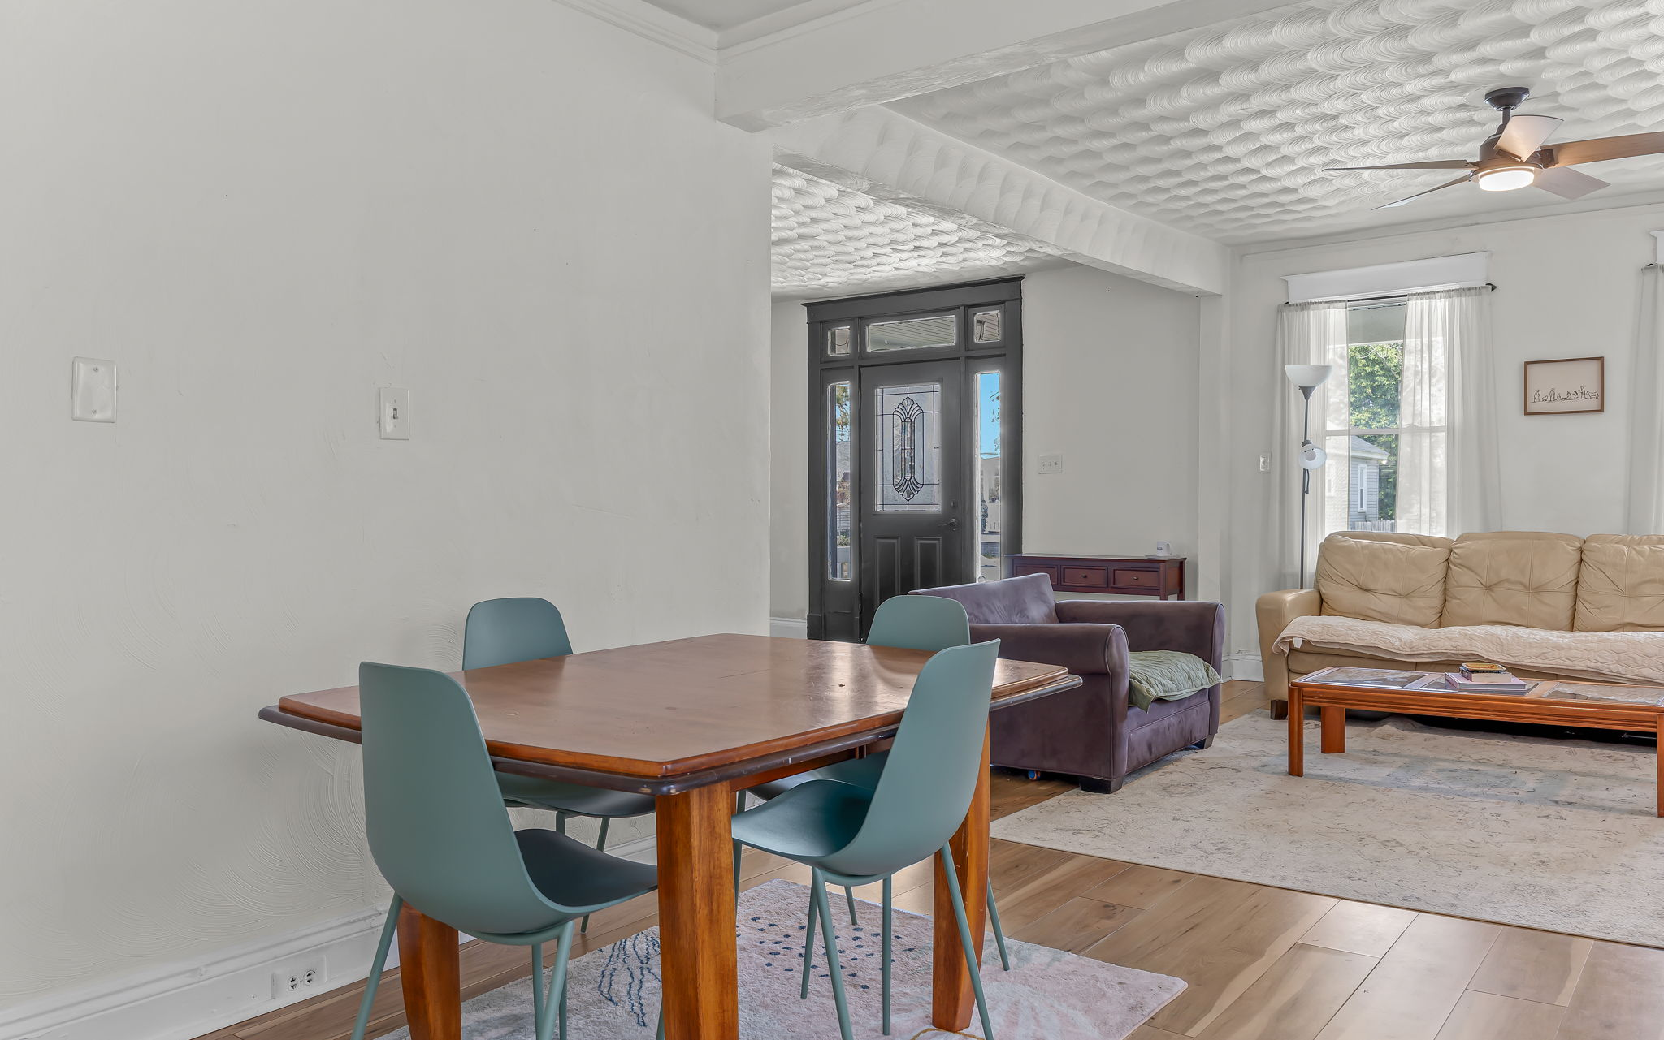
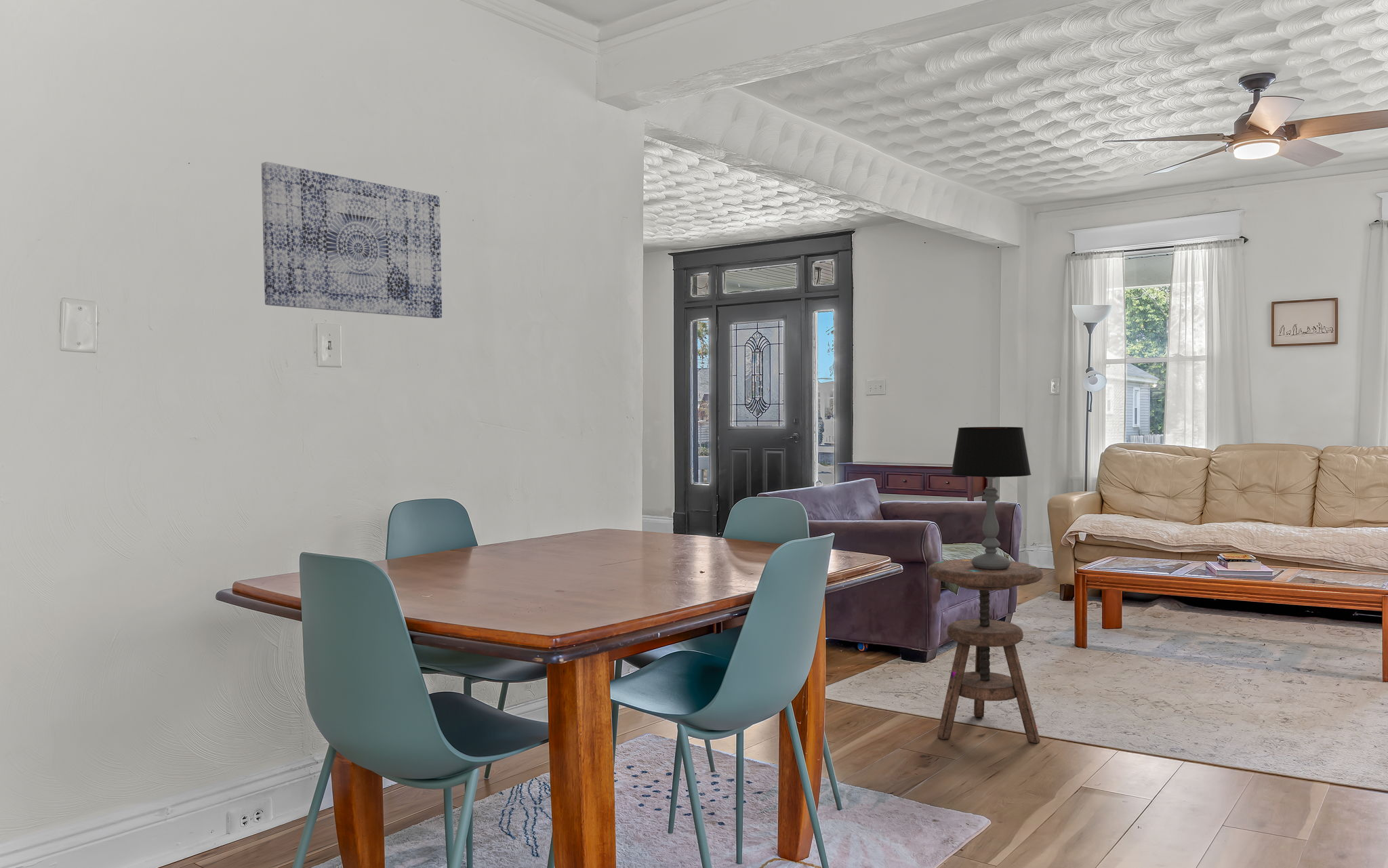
+ side table (984, 648)
+ wall art (359, 246)
+ table lamp (990, 497)
